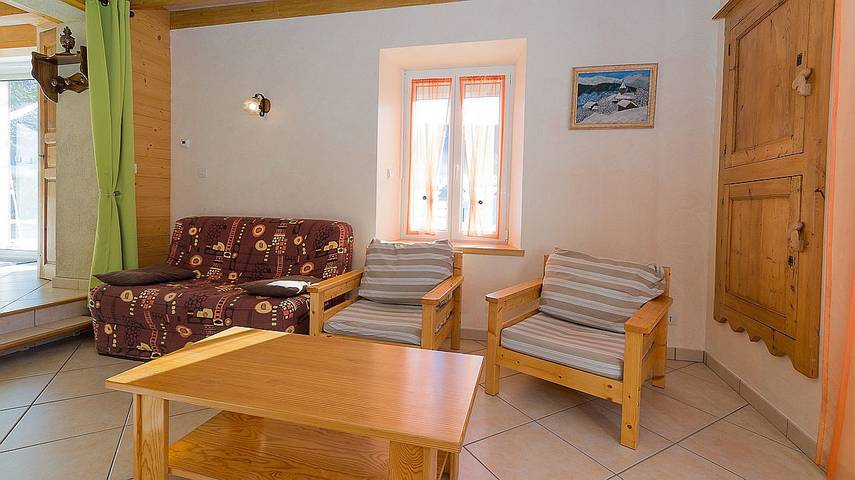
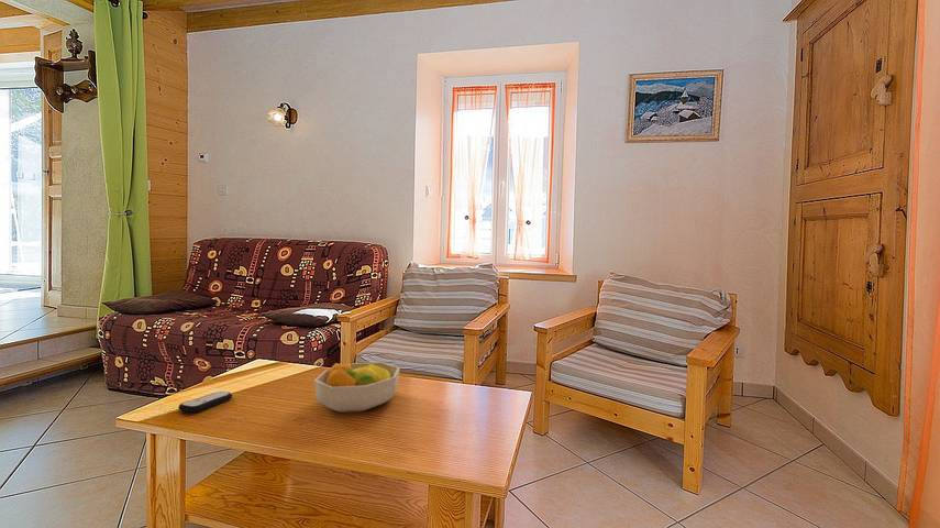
+ remote control (207, 400)
+ fruit bowl (358, 381)
